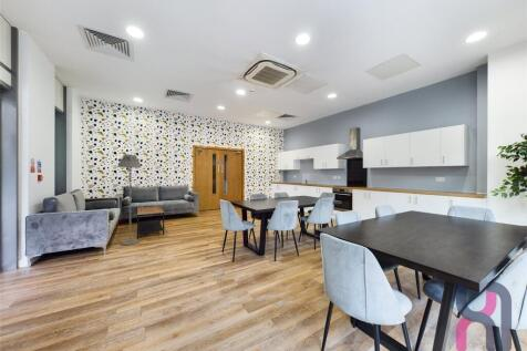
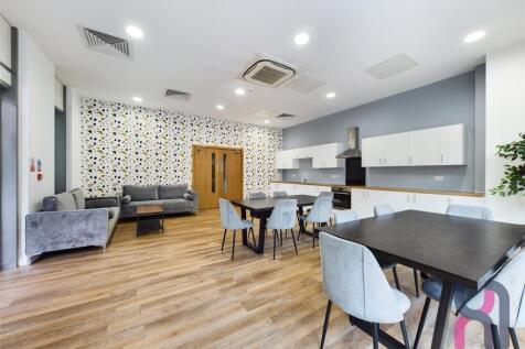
- floor lamp (130, 198)
